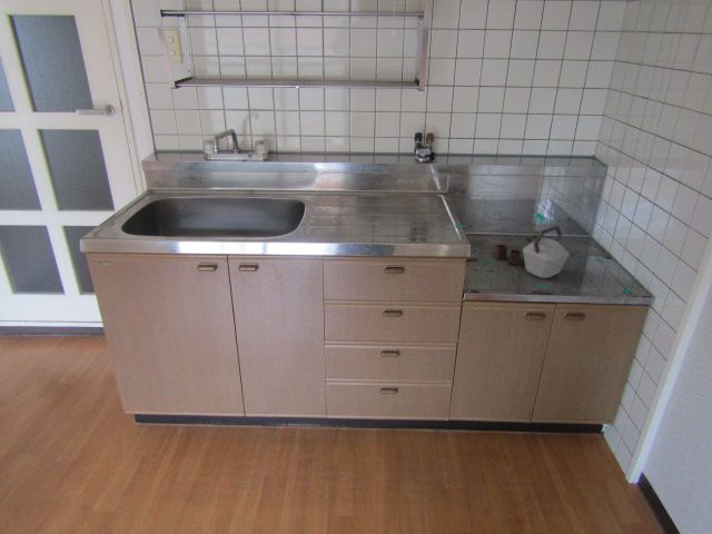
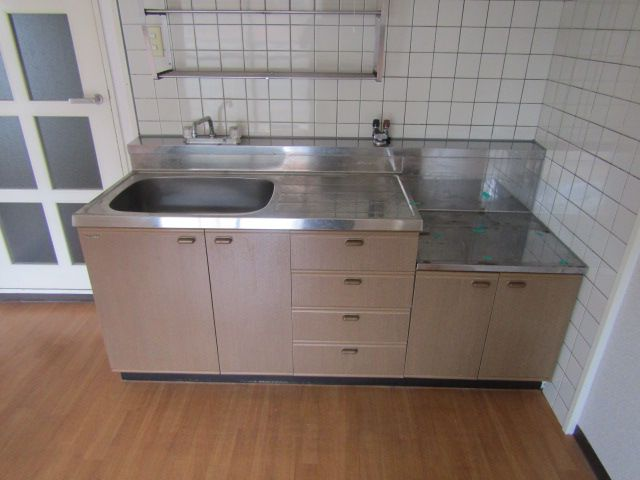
- kettle (528, 245)
